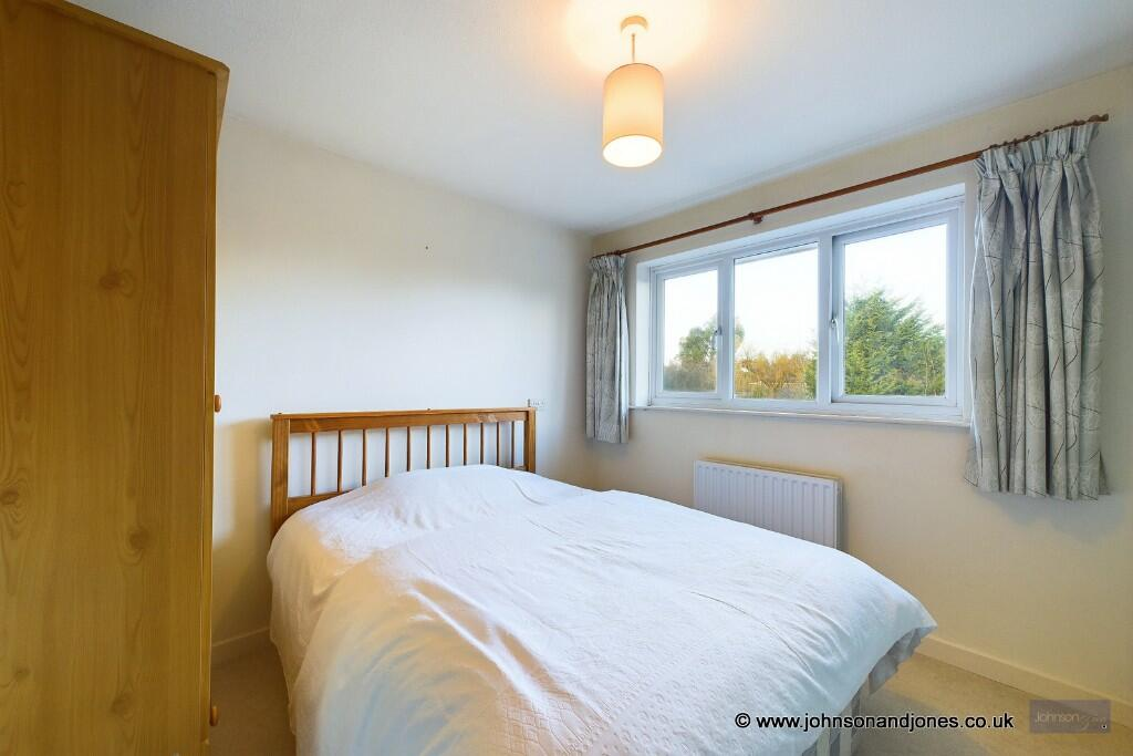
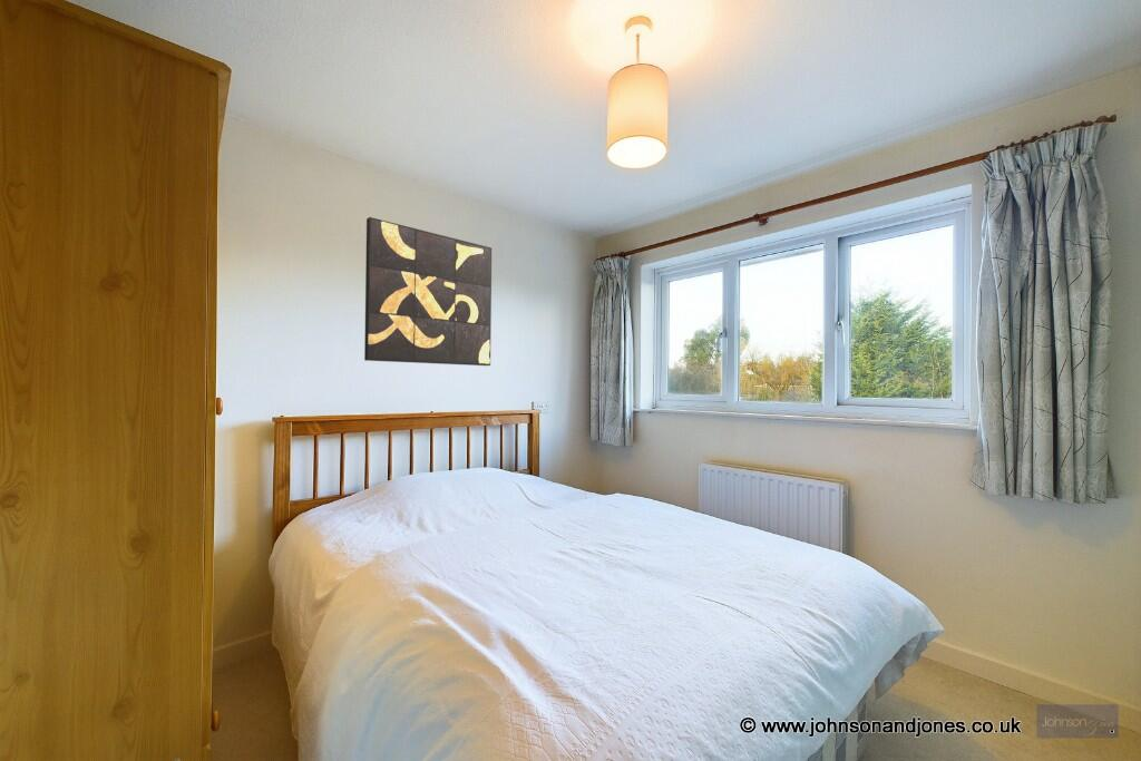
+ wall art (433, 299)
